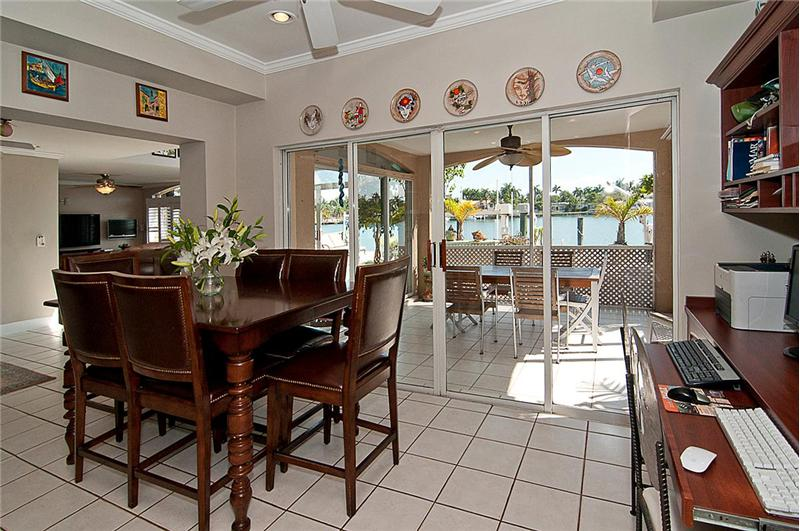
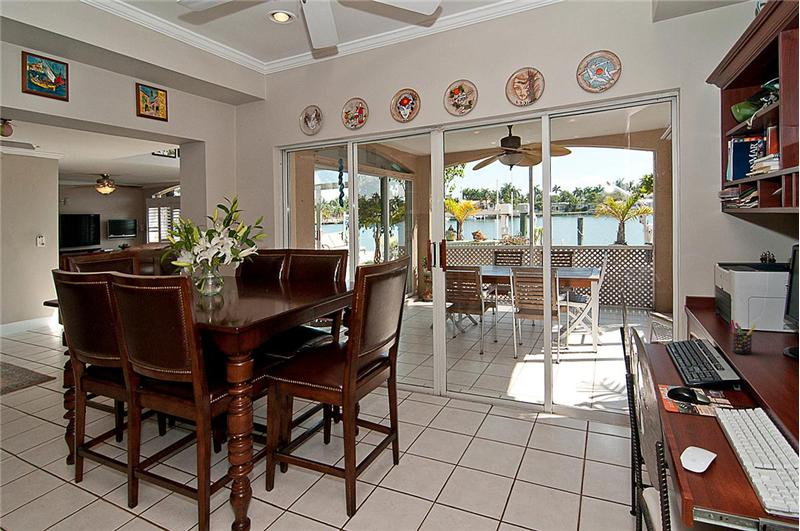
+ pen holder (740, 336)
